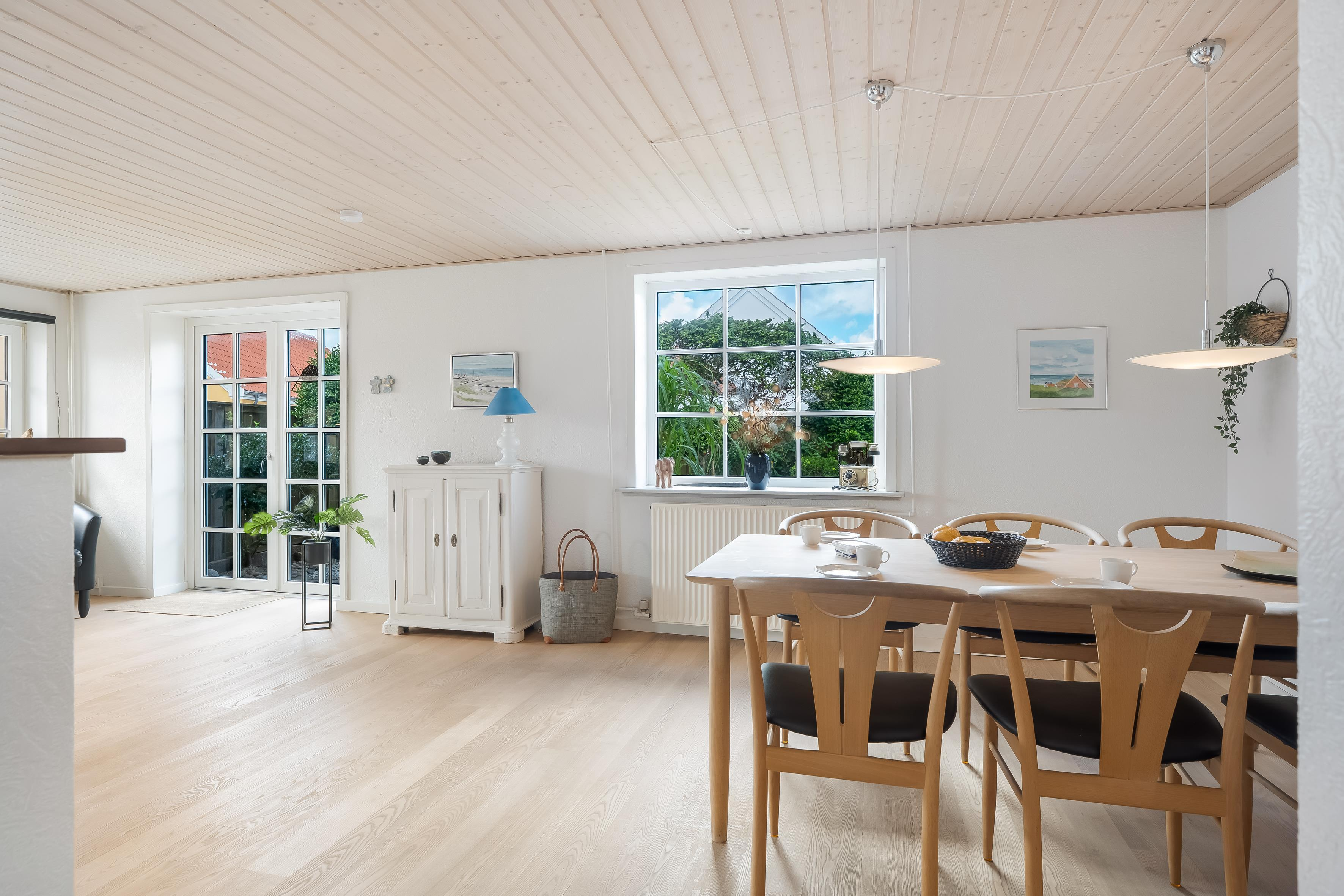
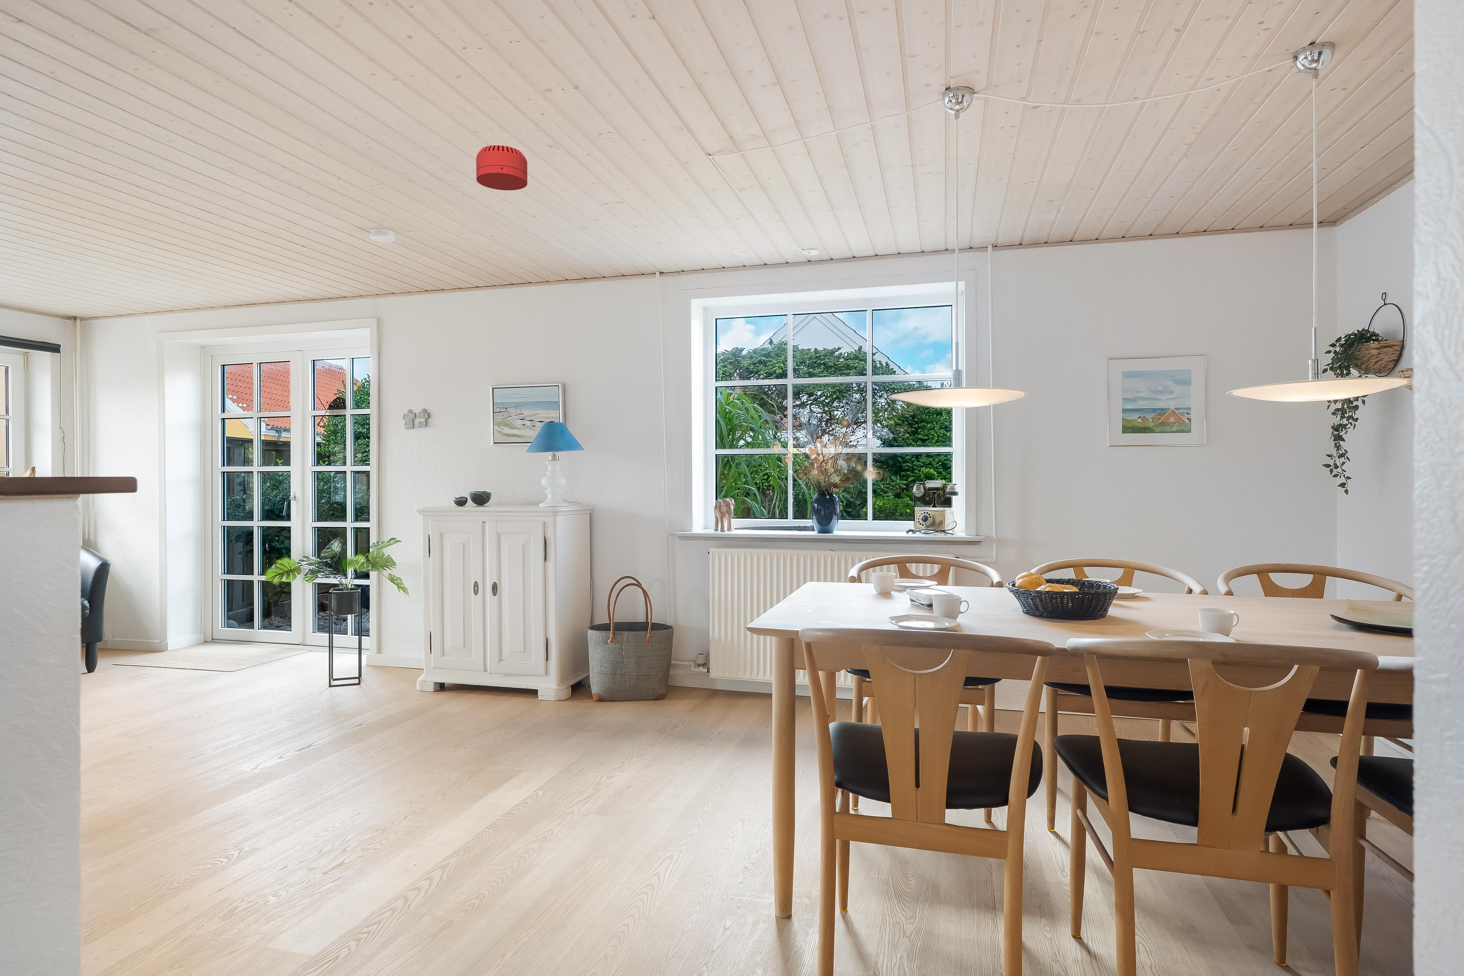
+ smoke detector (502, 167)
